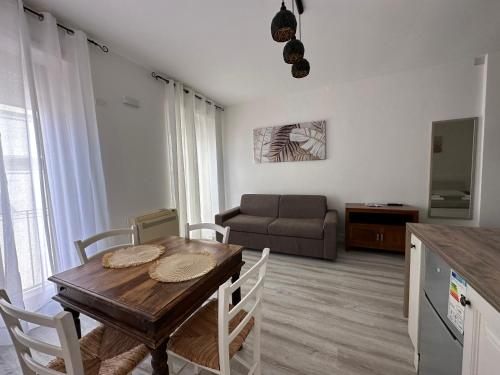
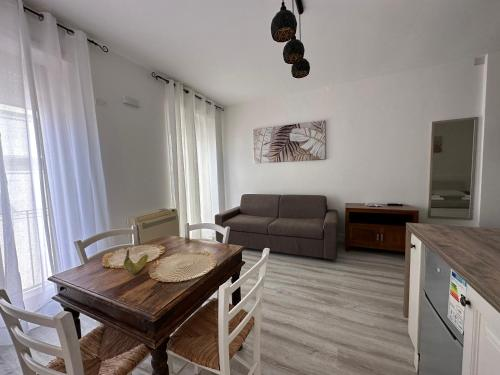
+ fruit (139, 259)
